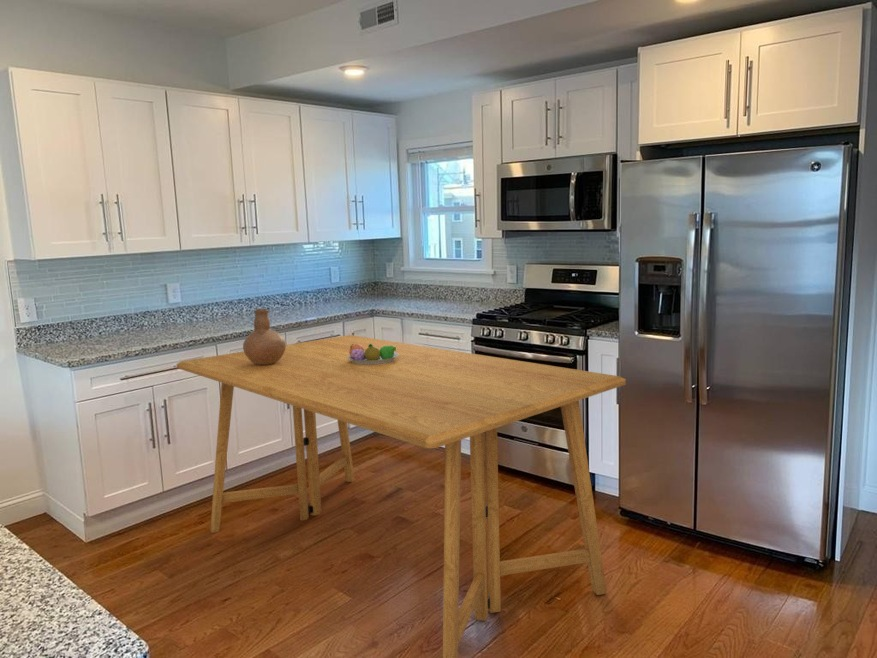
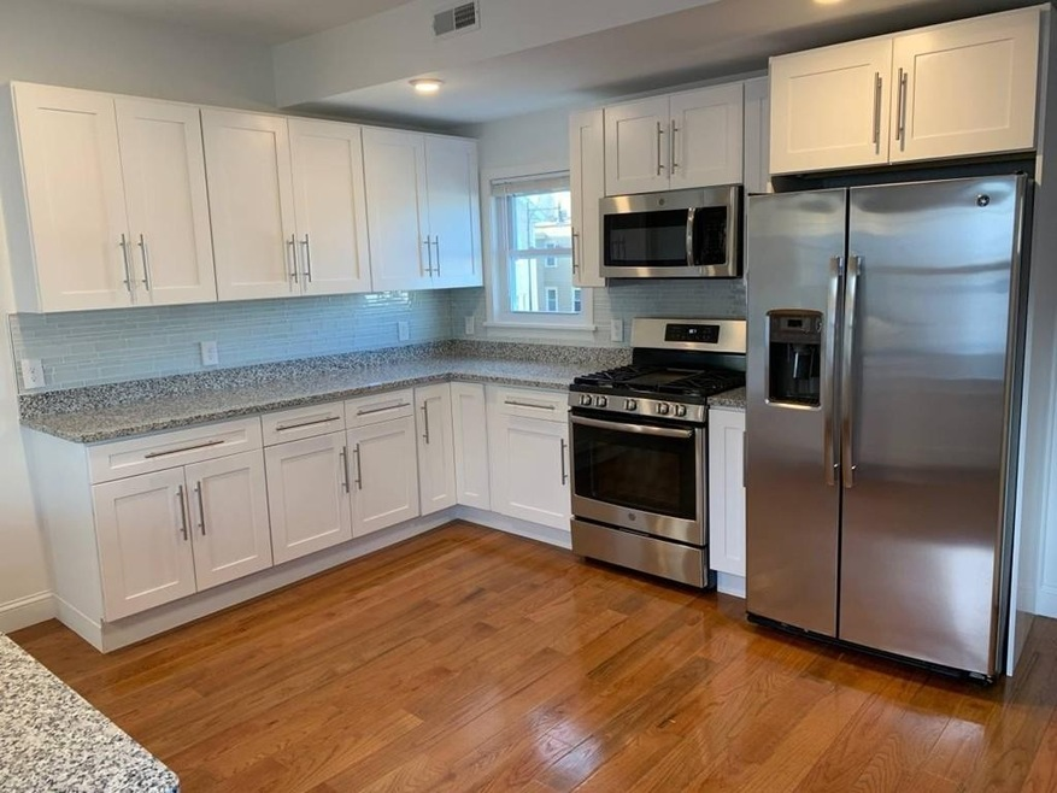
- fruit bowl (373, 350)
- dining table (352, 465)
- vase (264, 336)
